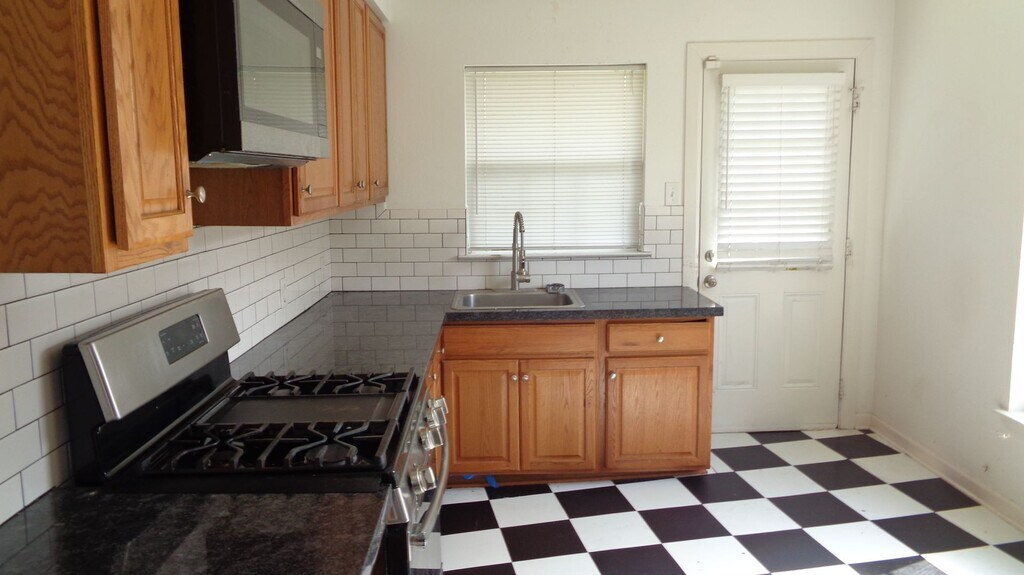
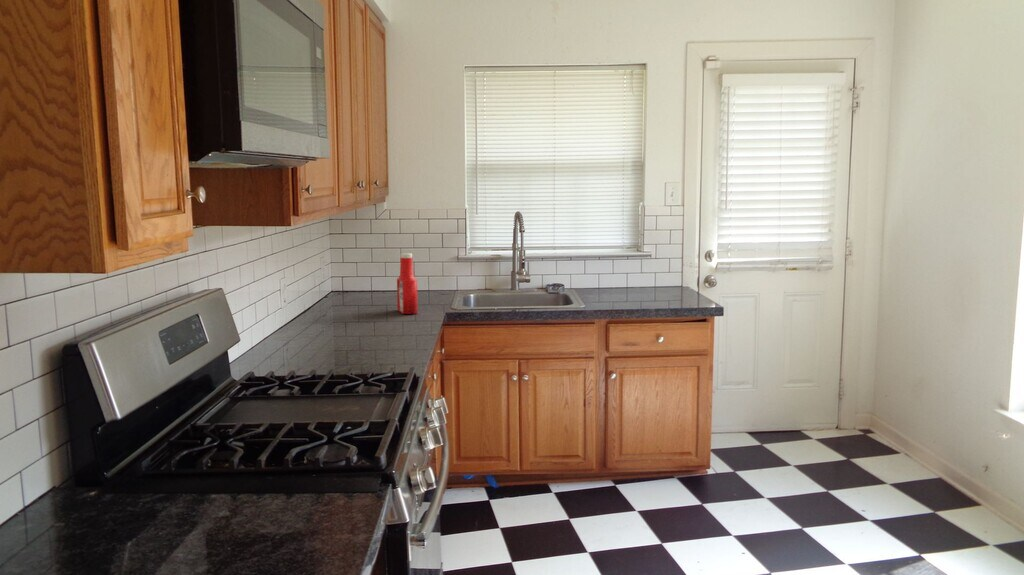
+ soap bottle (406, 282)
